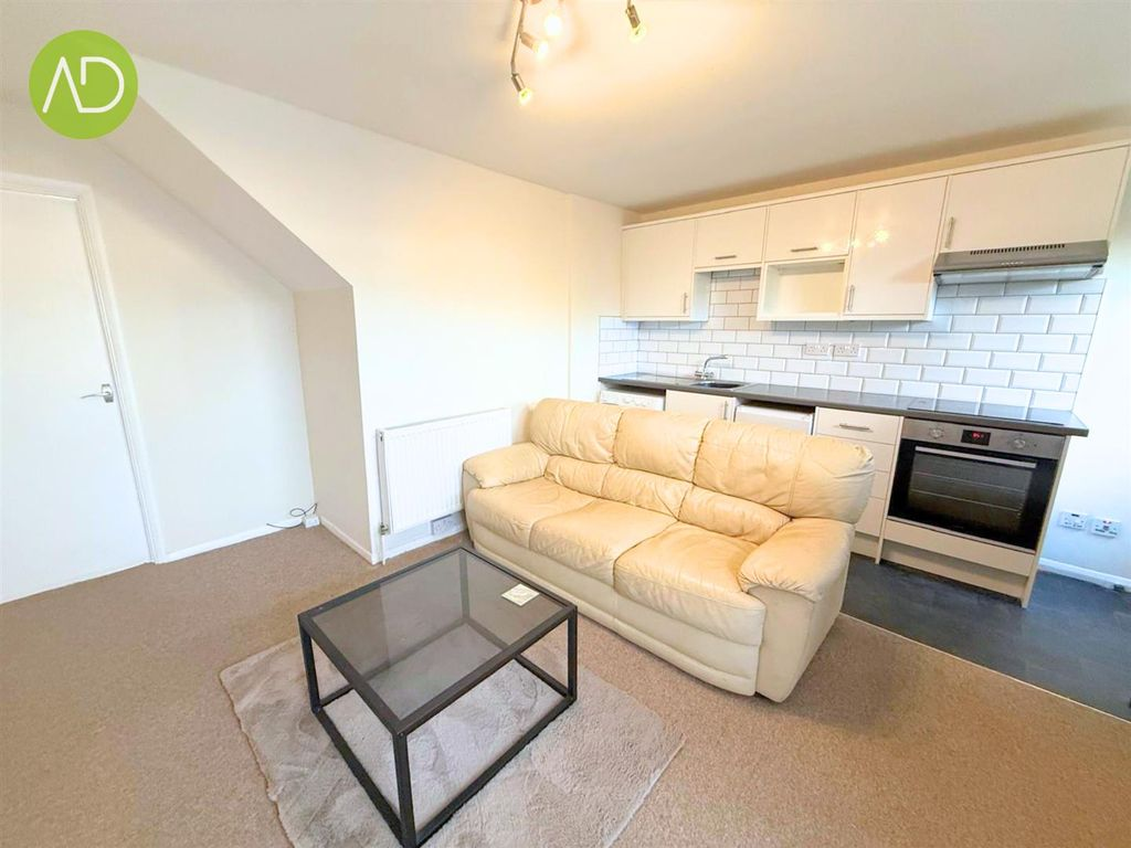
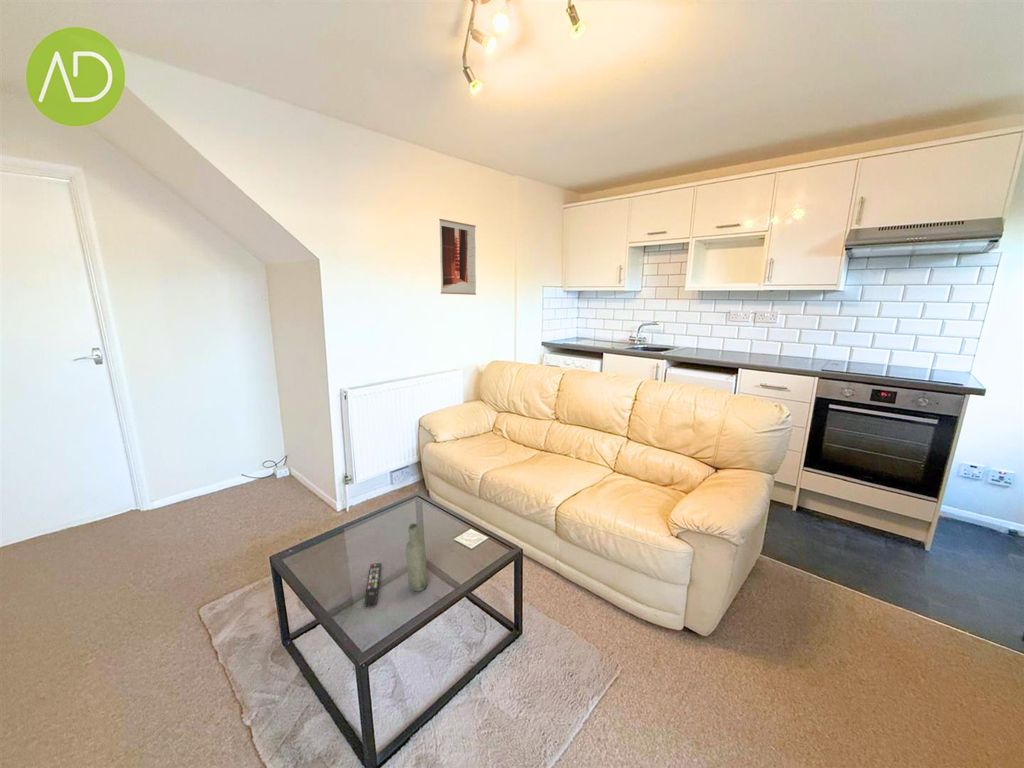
+ wall art (458, 258)
+ remote control (373, 582)
+ bottle (416, 556)
